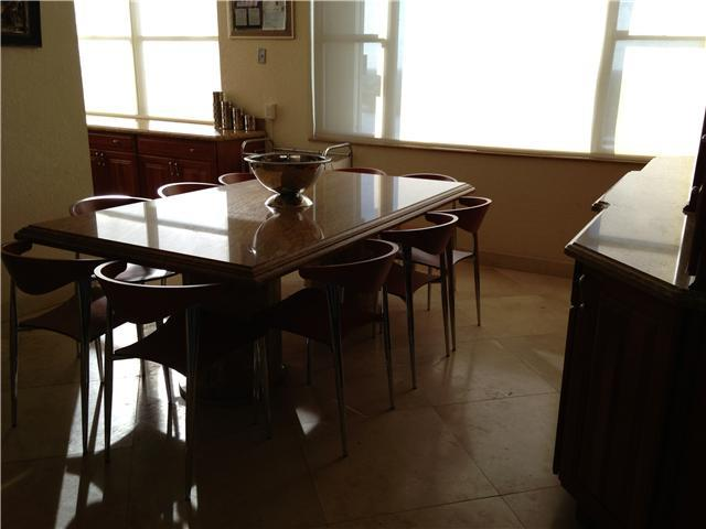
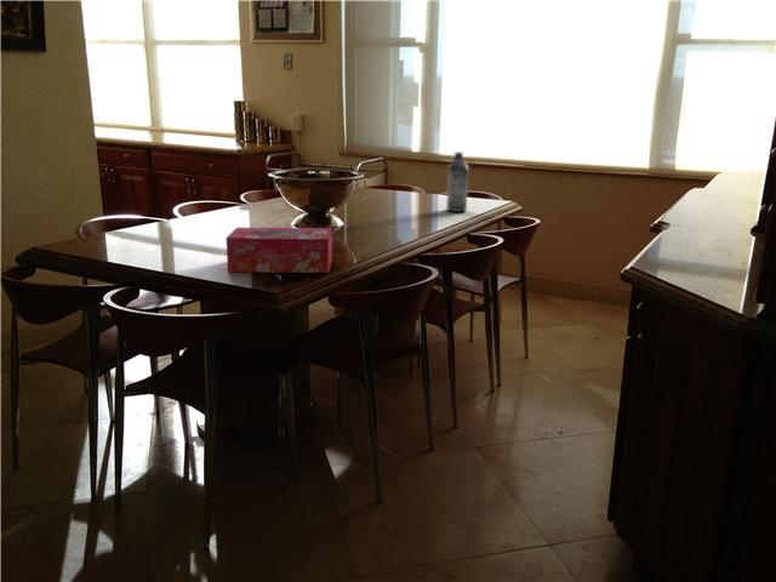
+ water bottle (457, 181)
+ tissue box (281, 249)
